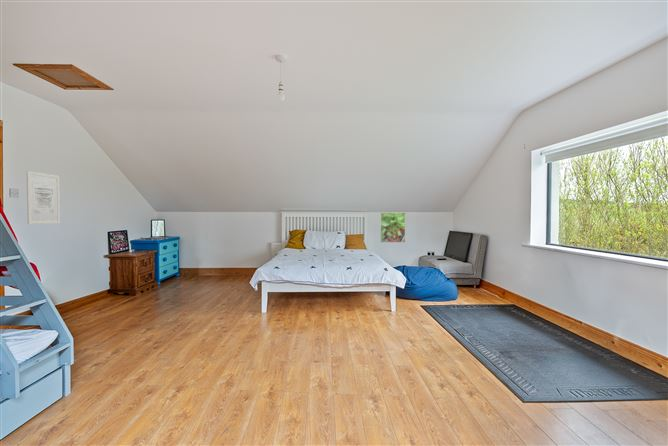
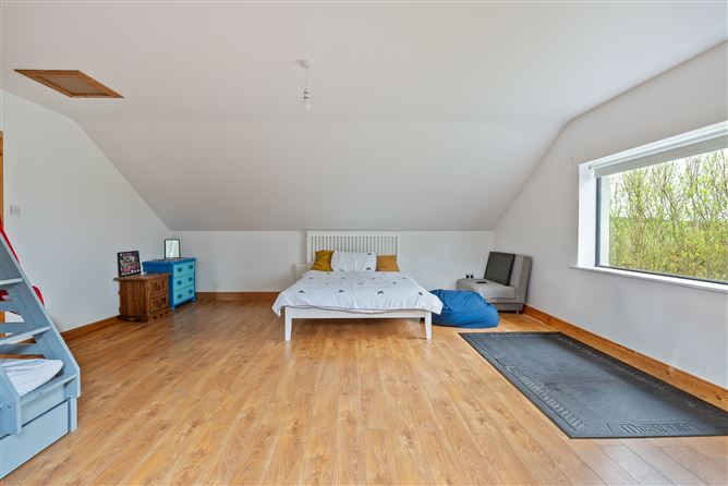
- wall art (44, 198)
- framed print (392, 227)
